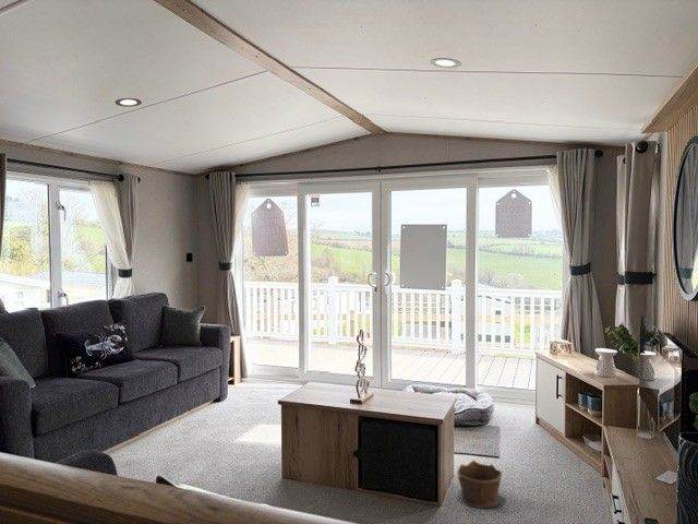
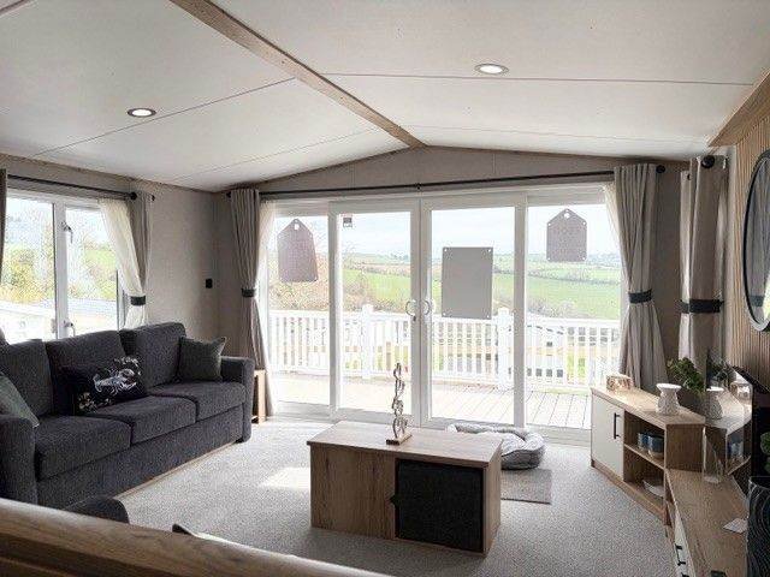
- clay pot (479, 478)
